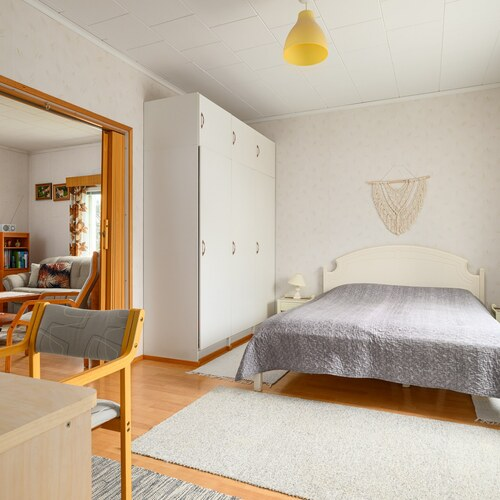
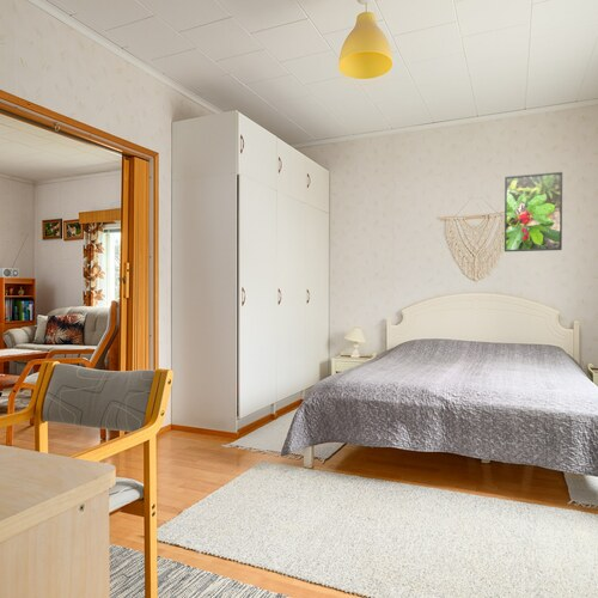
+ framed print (532, 212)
